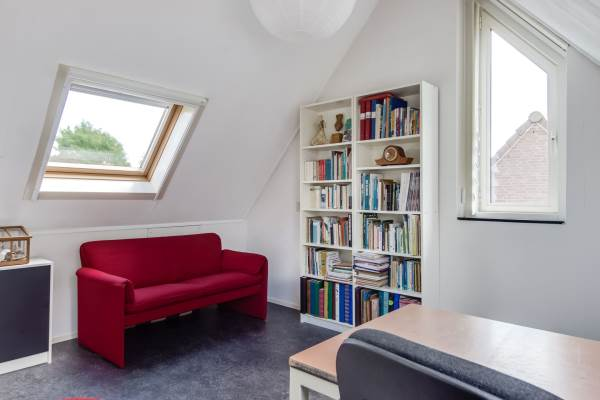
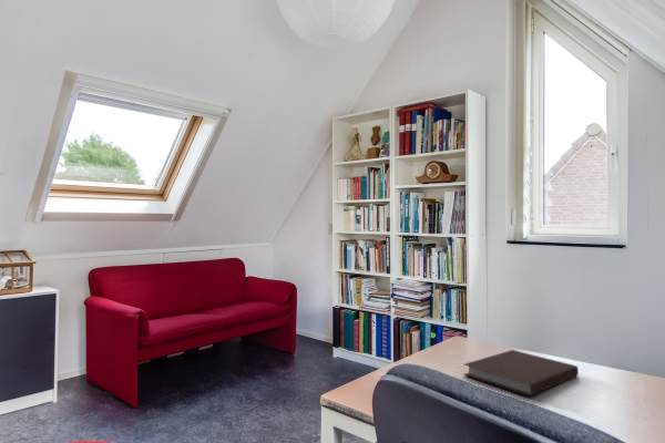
+ notebook (520, 370)
